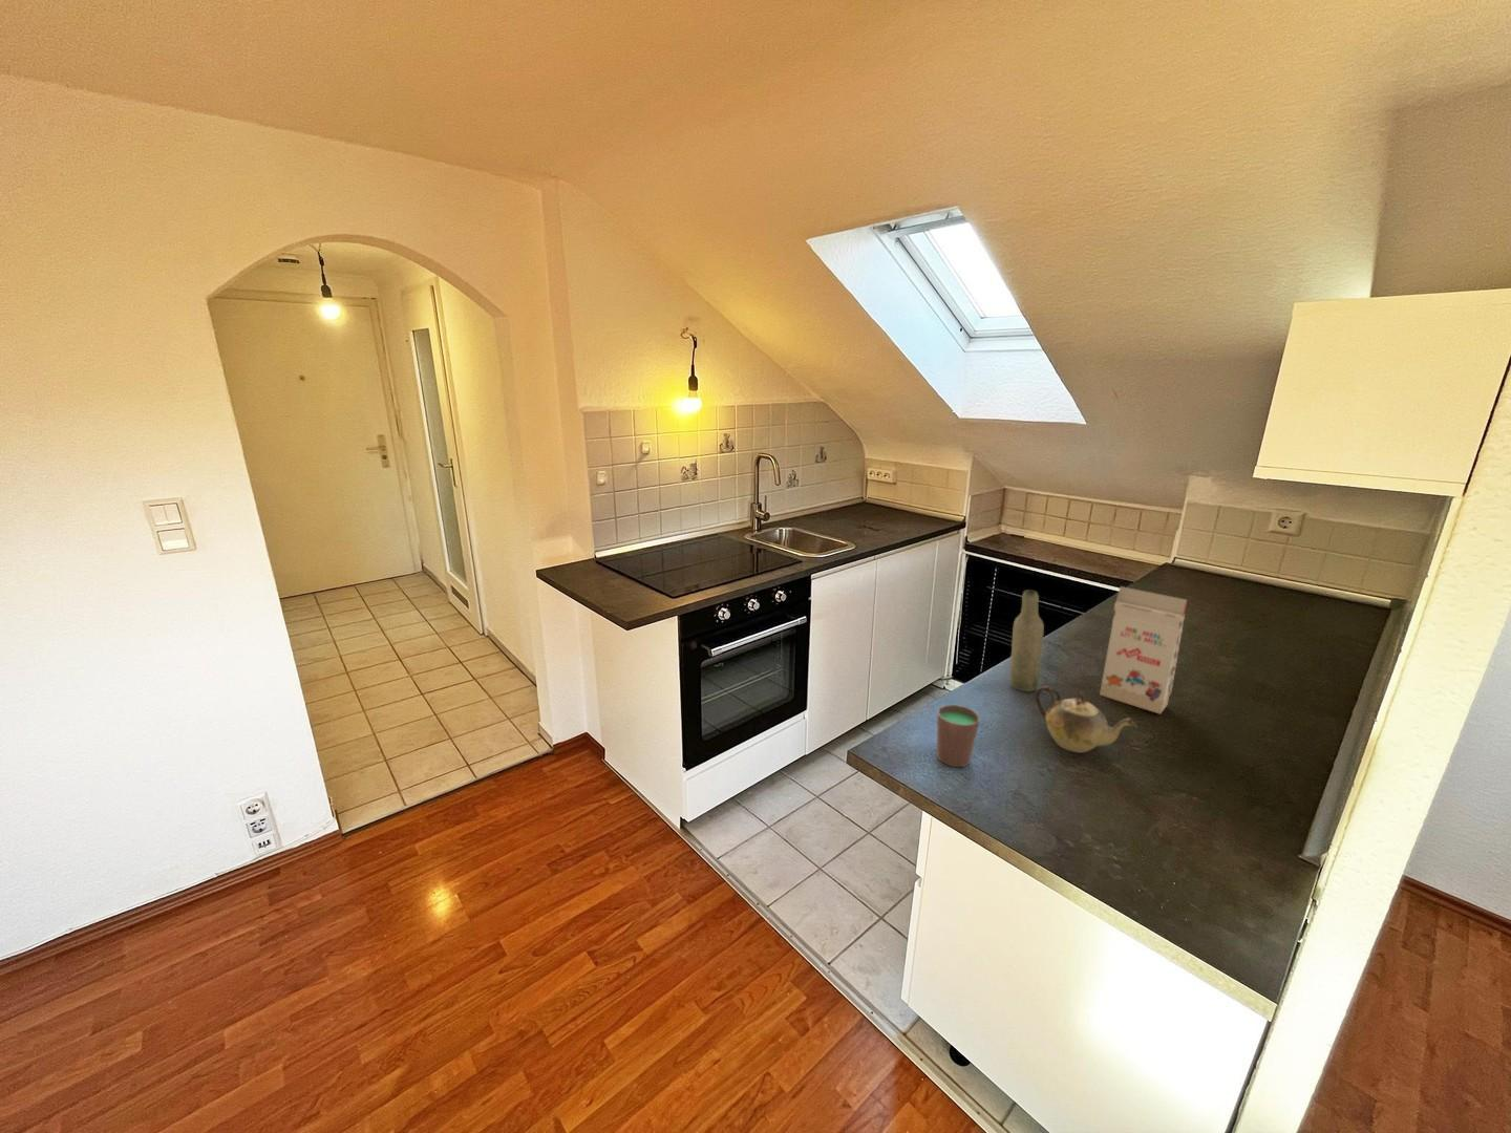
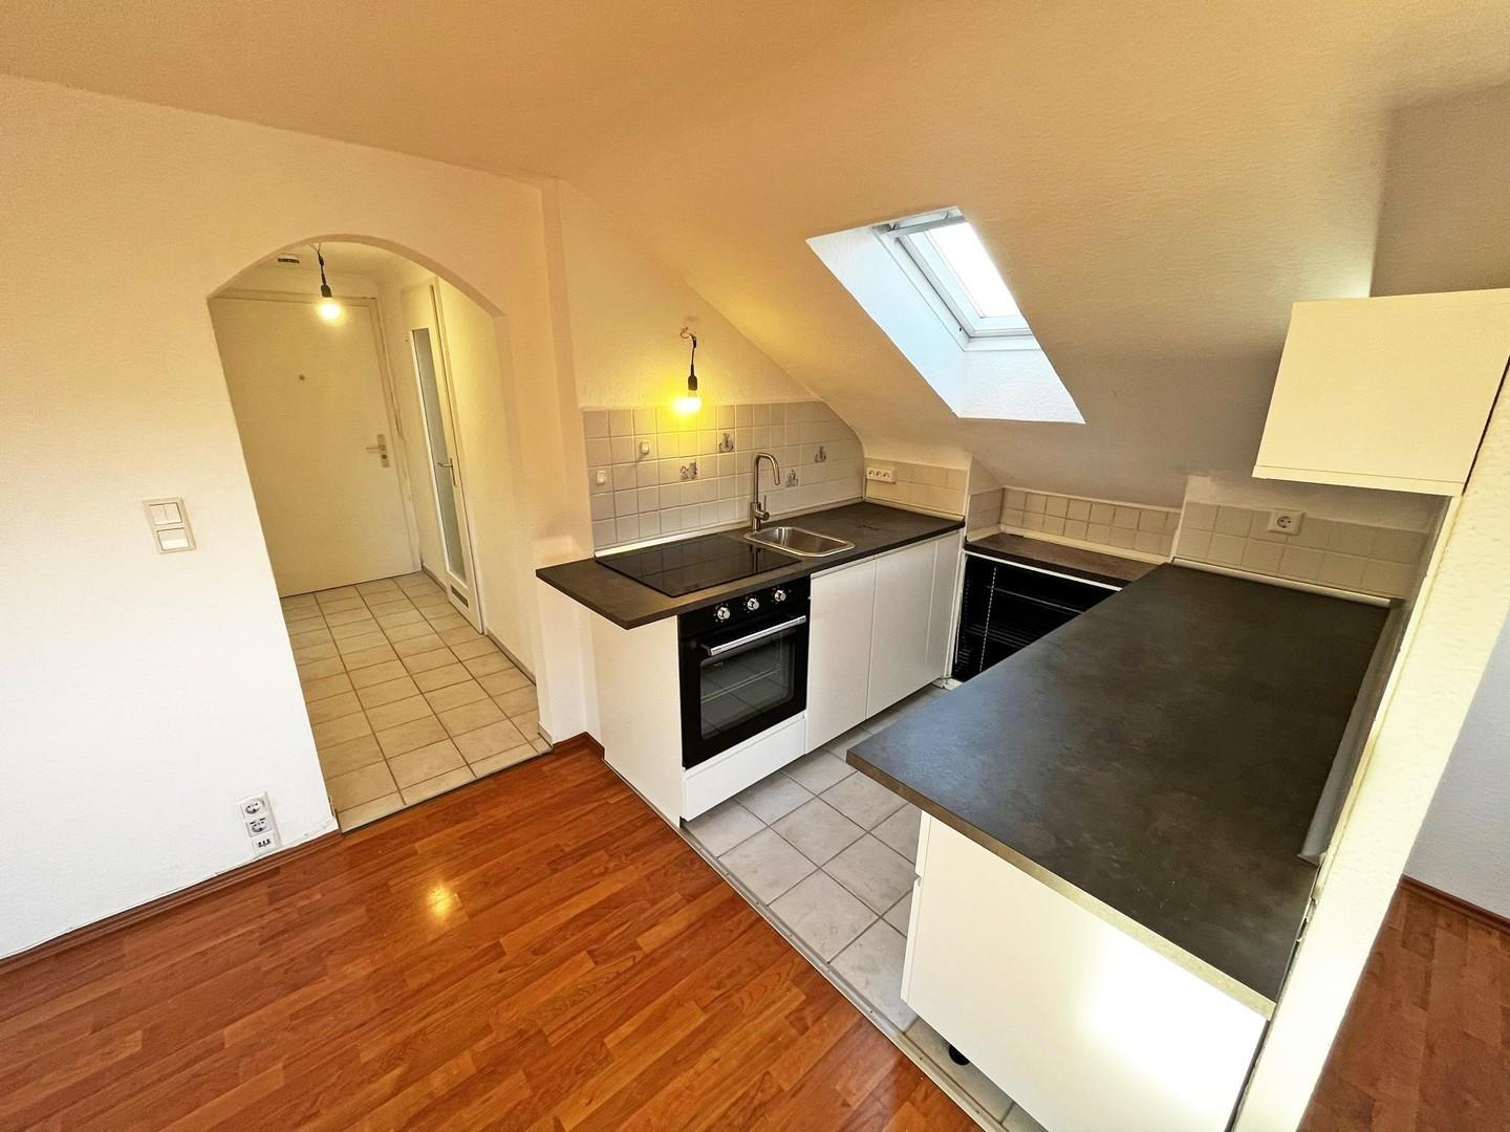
- gift box (1142, 646)
- teapot (1080, 720)
- bottle (1027, 640)
- cup (955, 735)
